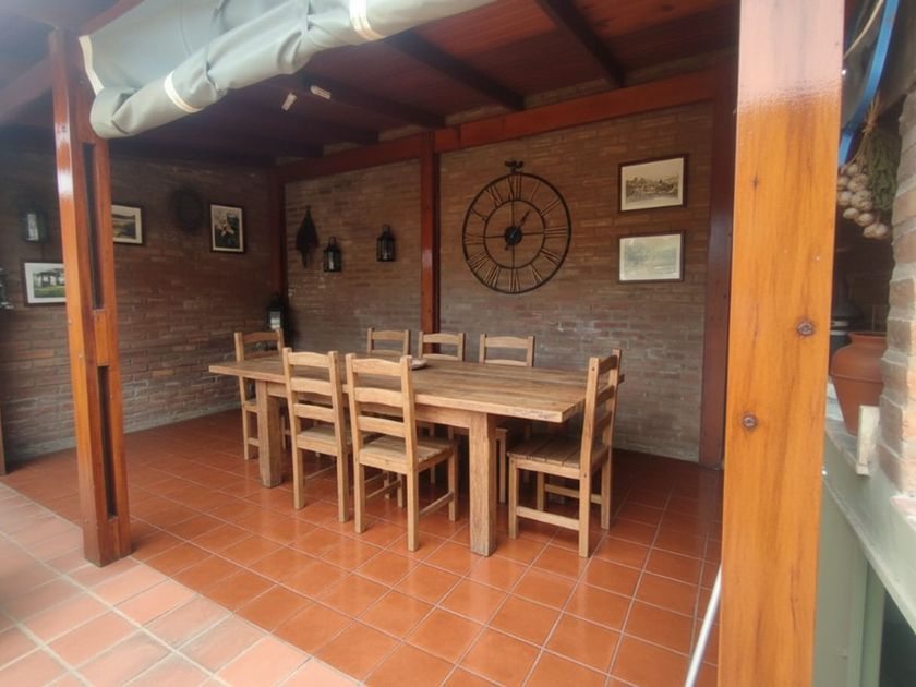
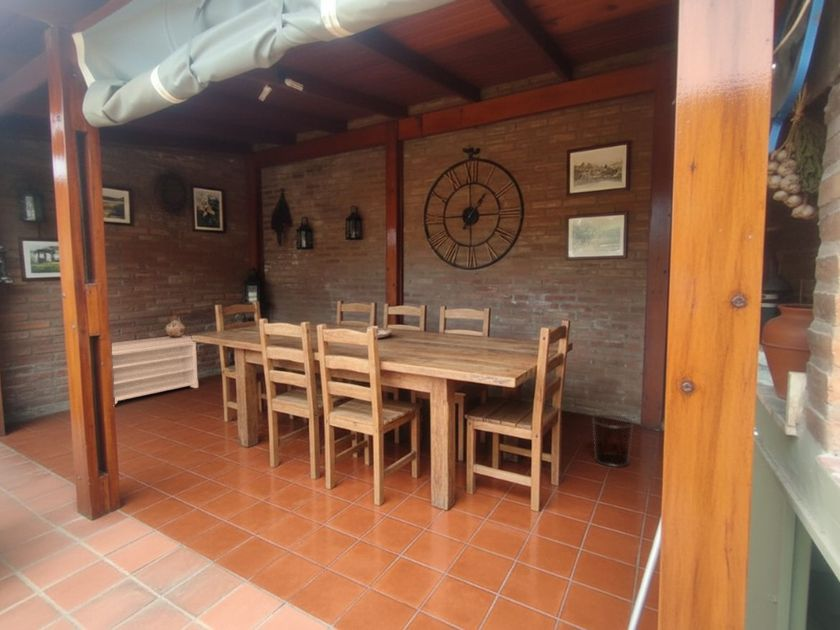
+ ceramic jug (175, 326)
+ waste bin (612, 440)
+ bench (147, 368)
